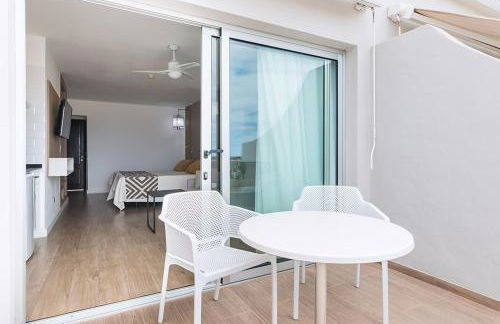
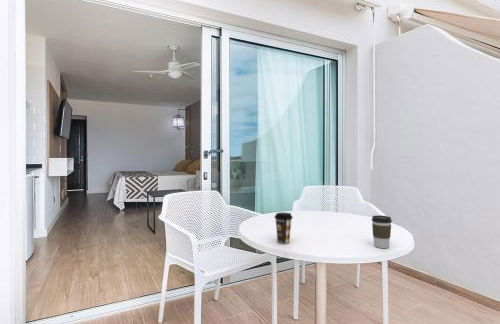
+ coffee cup (381, 231)
+ coffee cup (283, 227)
